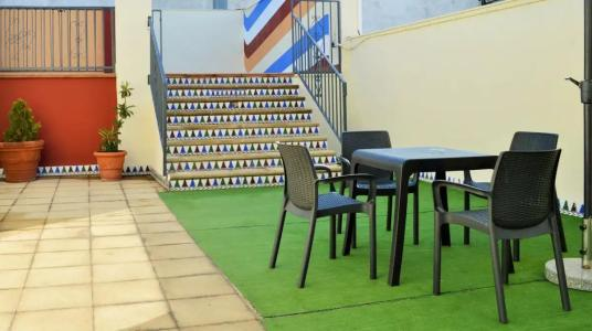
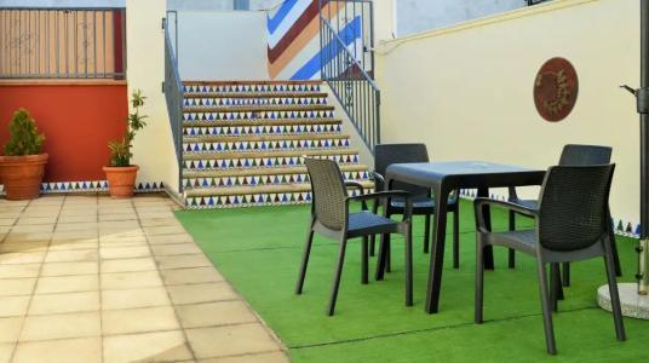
+ decorative platter (553, 90)
